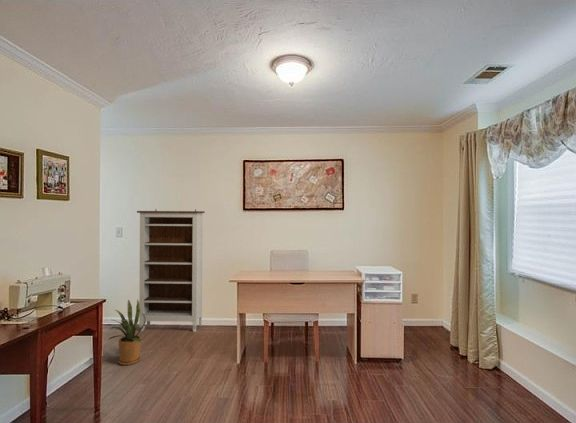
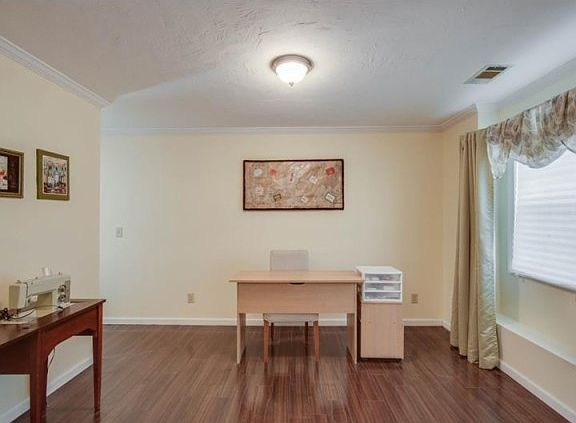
- house plant (125, 332)
- bookshelf (171, 268)
